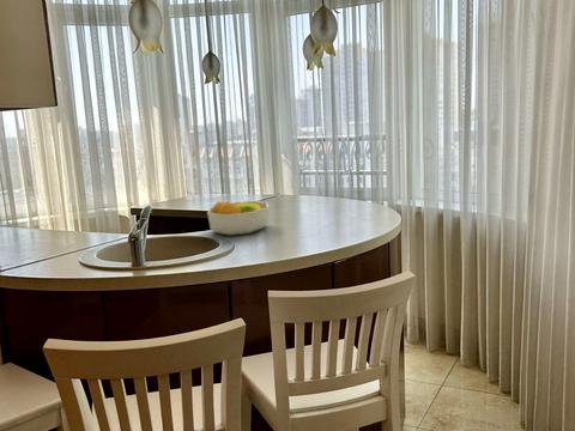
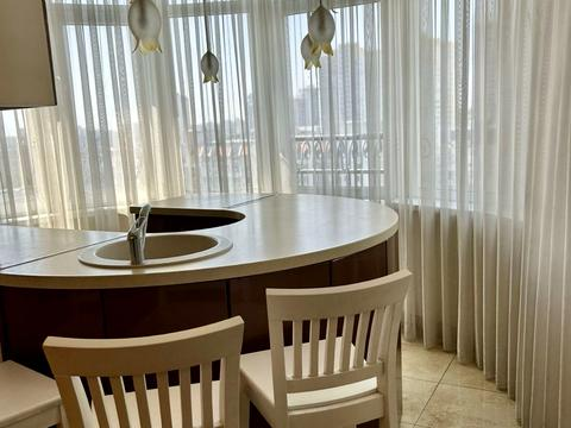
- fruit bowl (238, 213)
